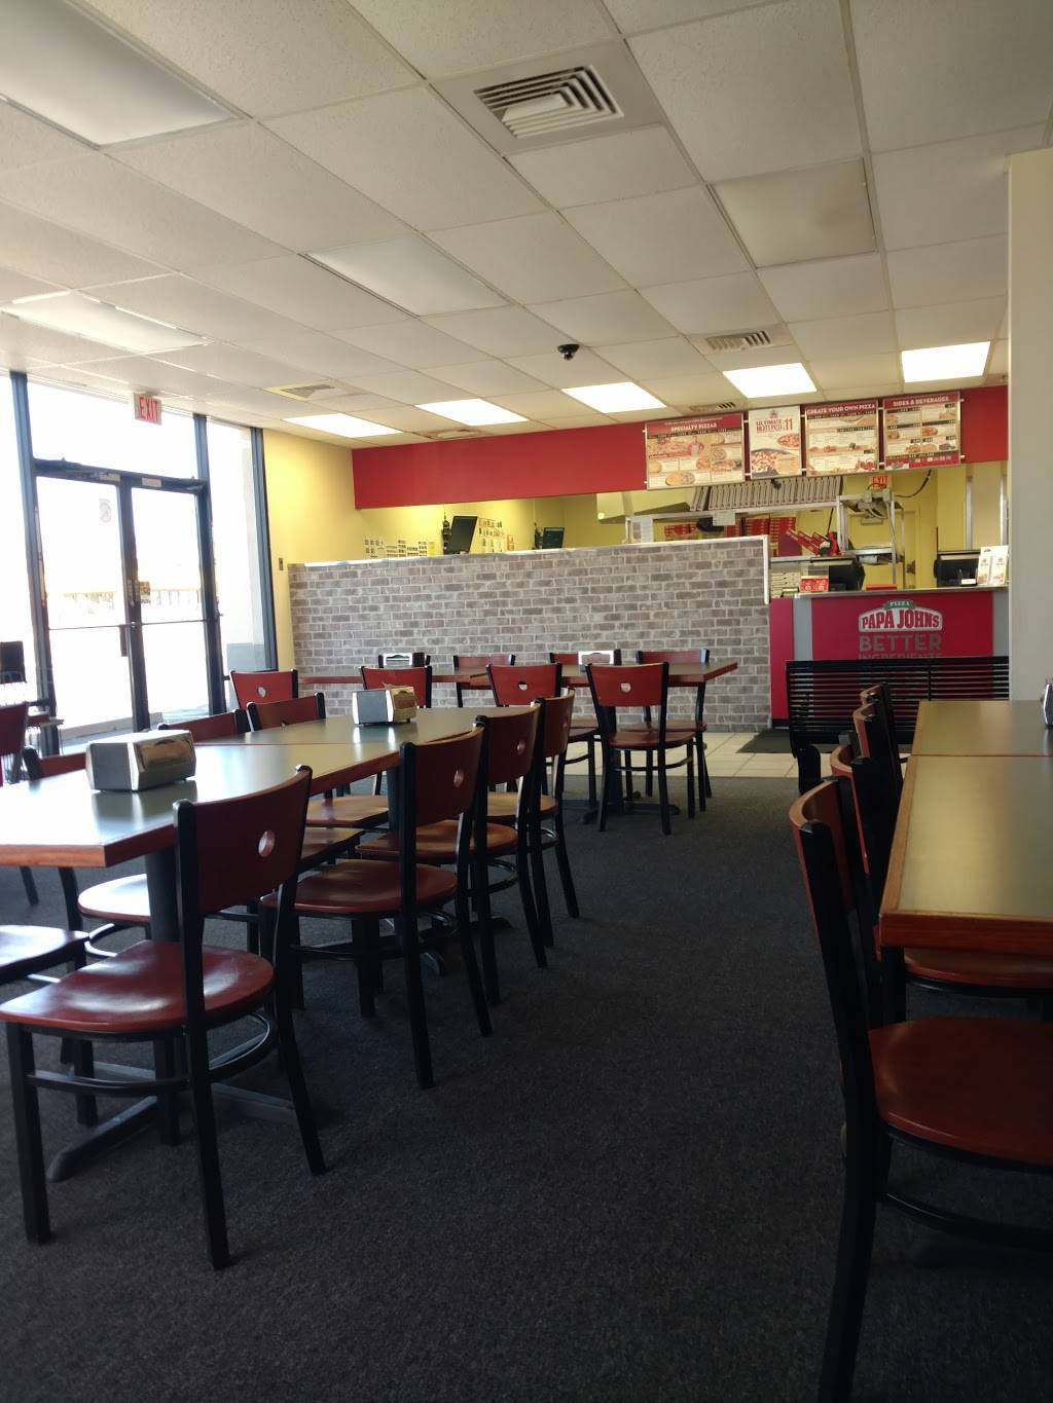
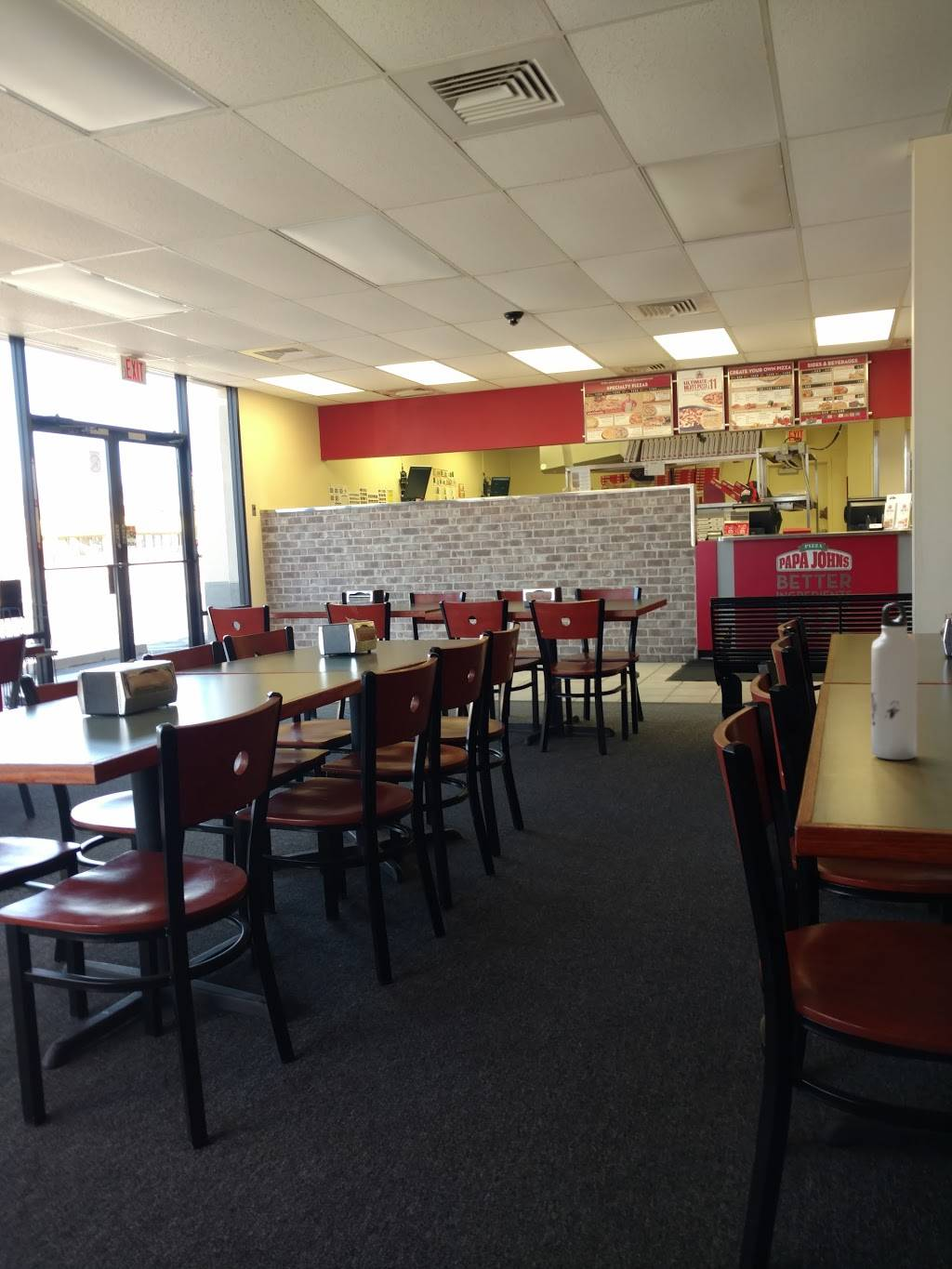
+ water bottle (893, 680)
